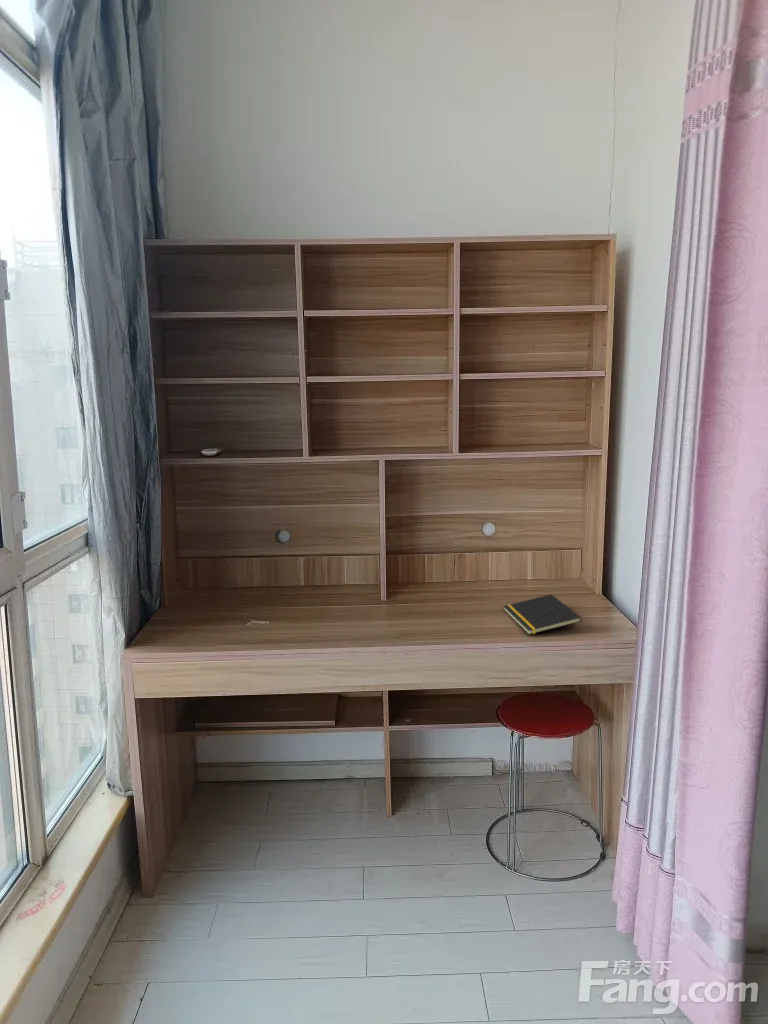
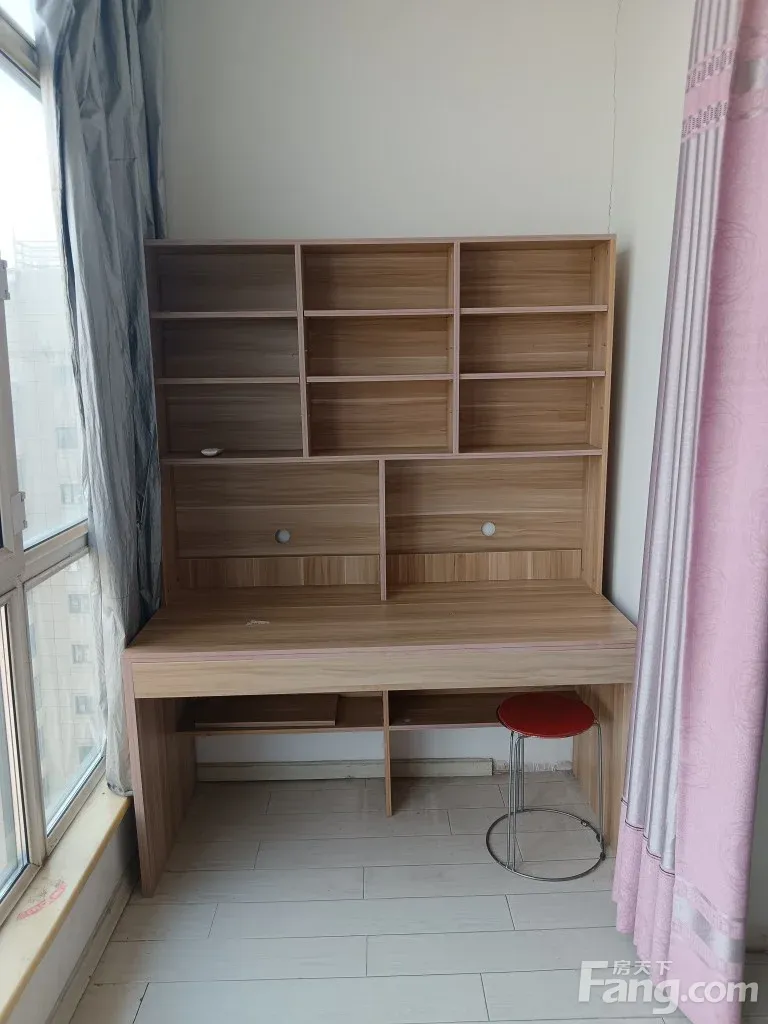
- notepad (540, 613)
